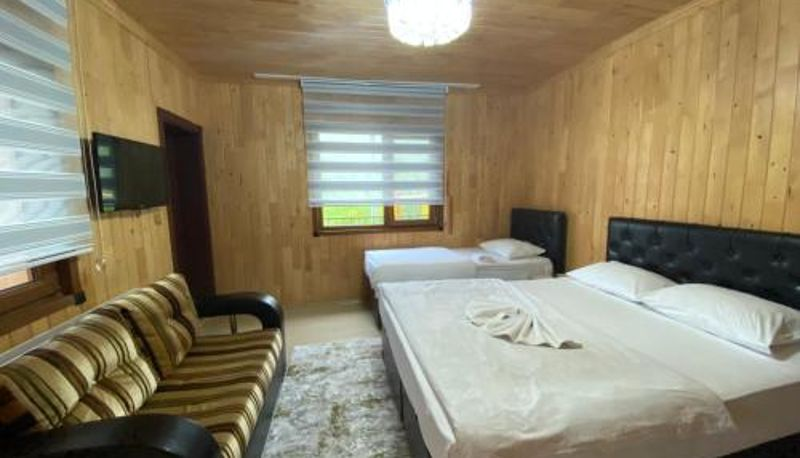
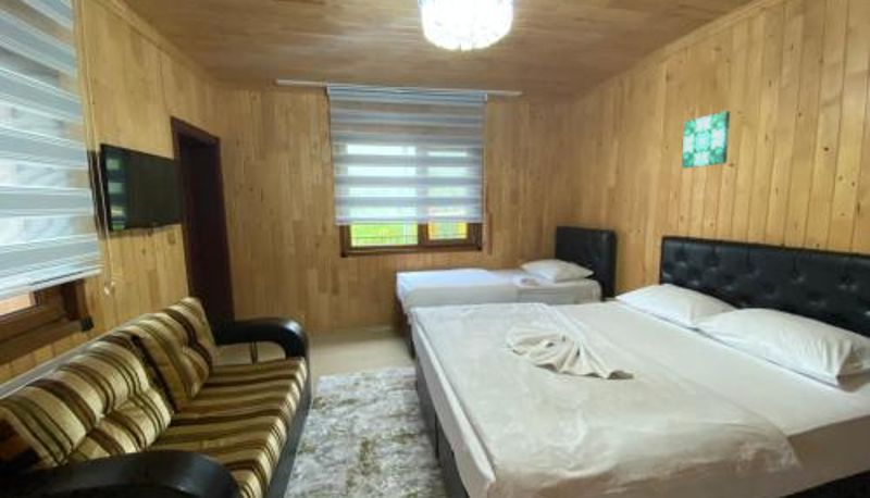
+ wall art (704, 141)
